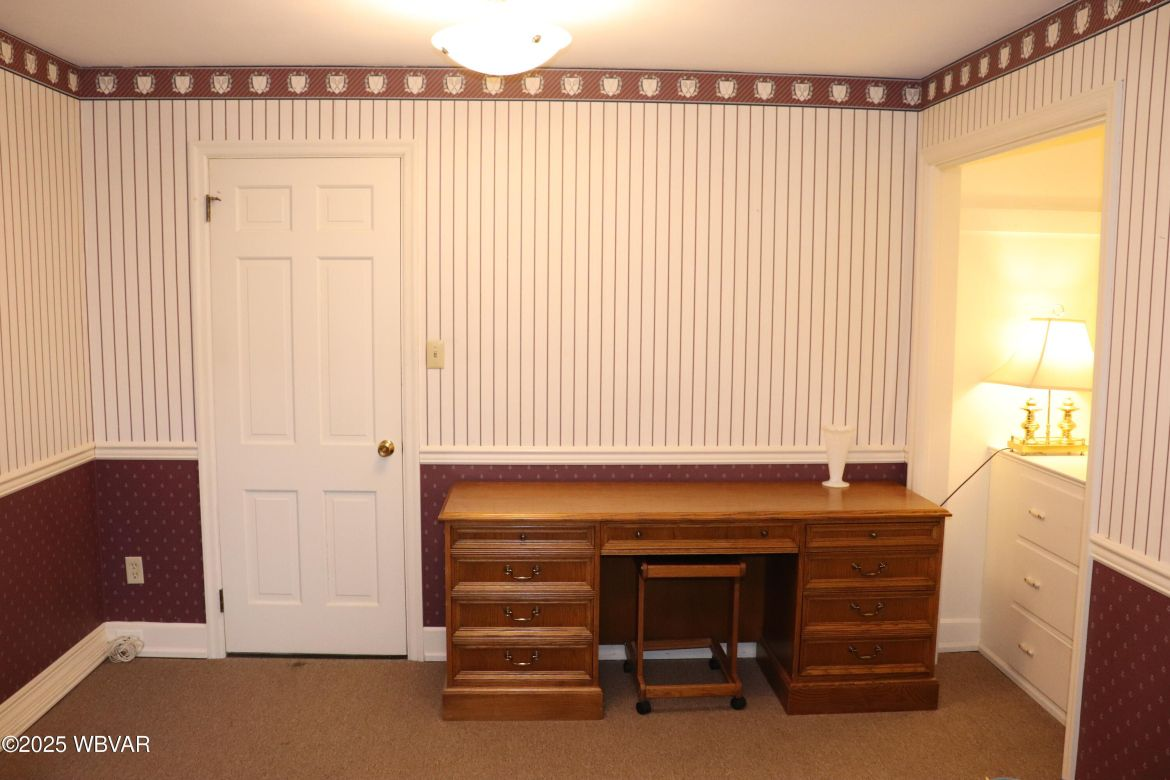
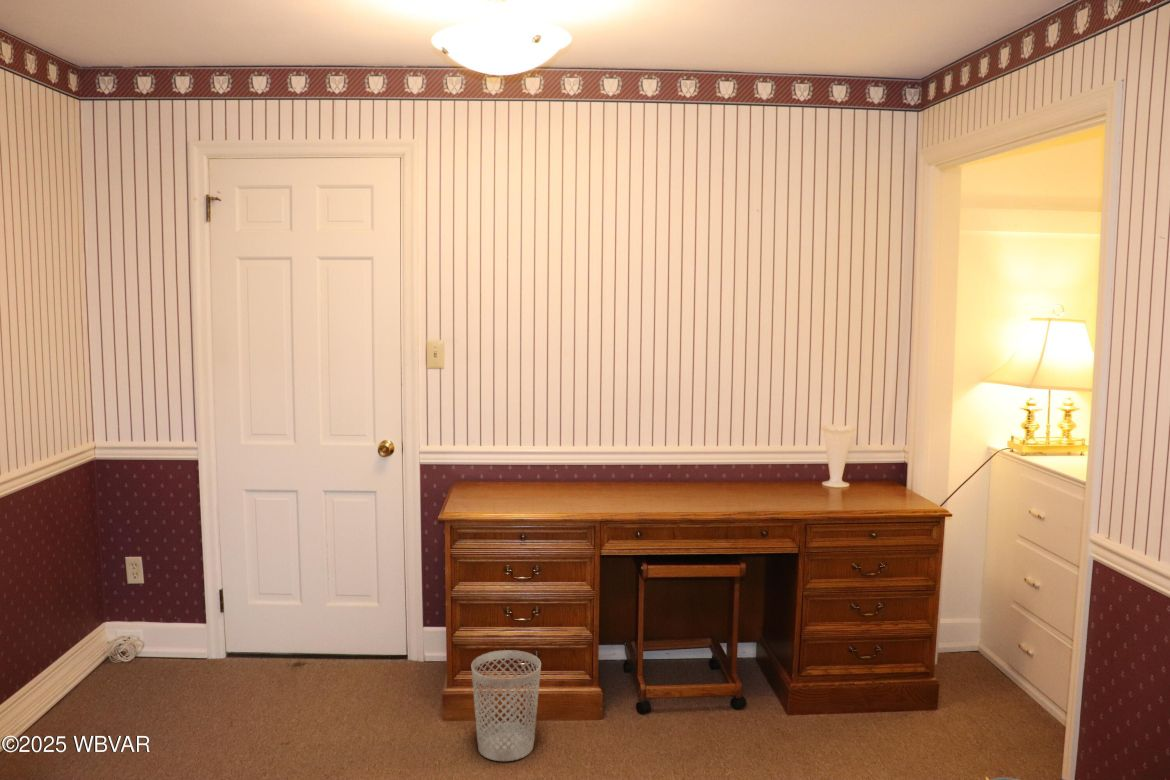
+ wastebasket (506, 705)
